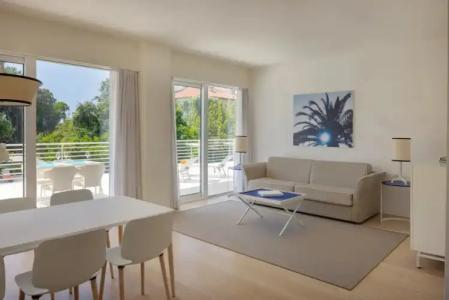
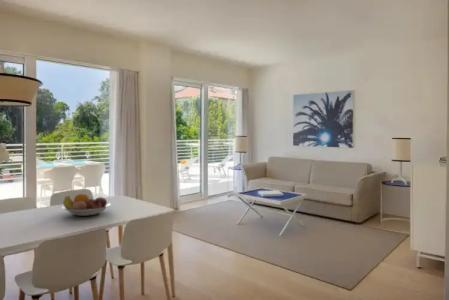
+ fruit bowl (87, 203)
